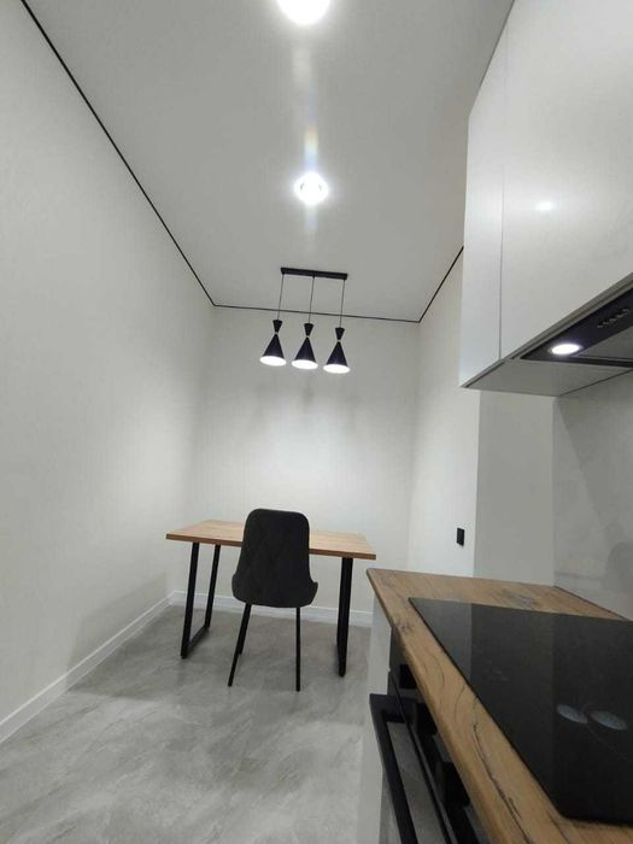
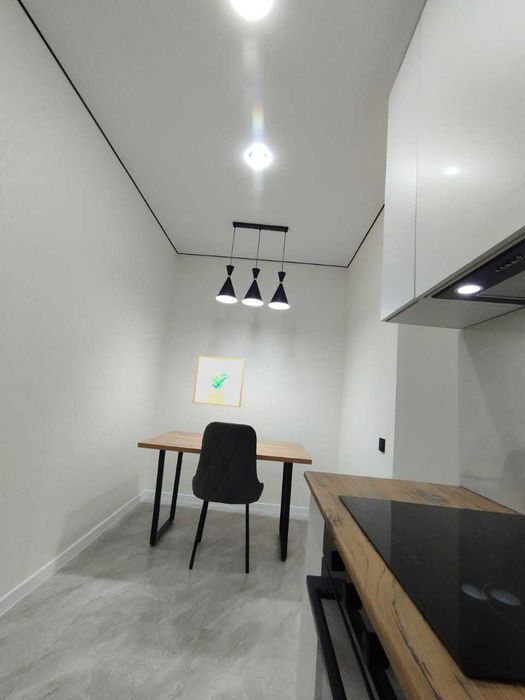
+ wall art (219, 381)
